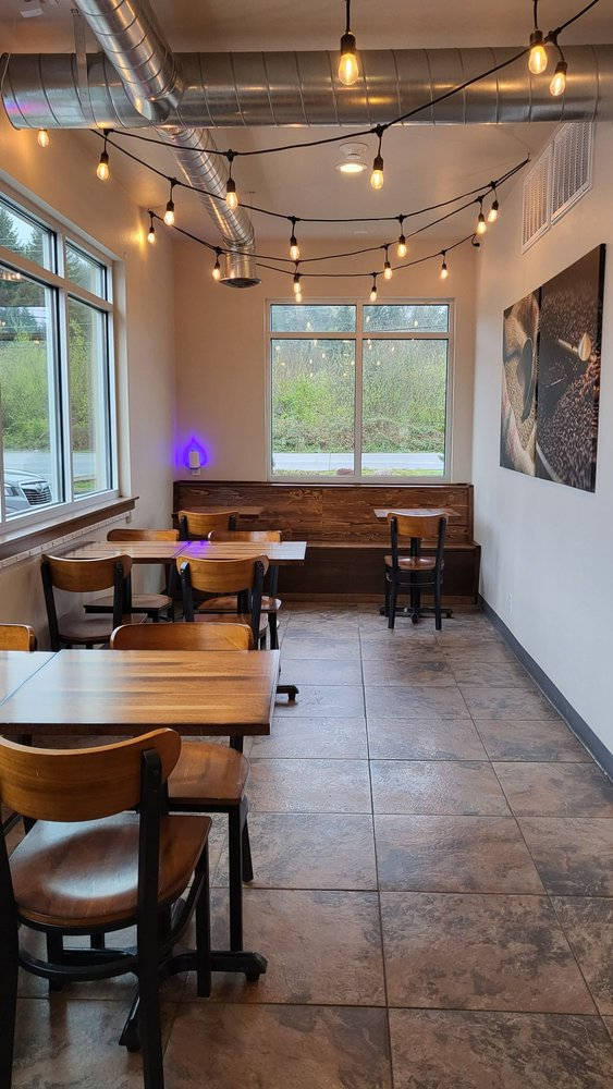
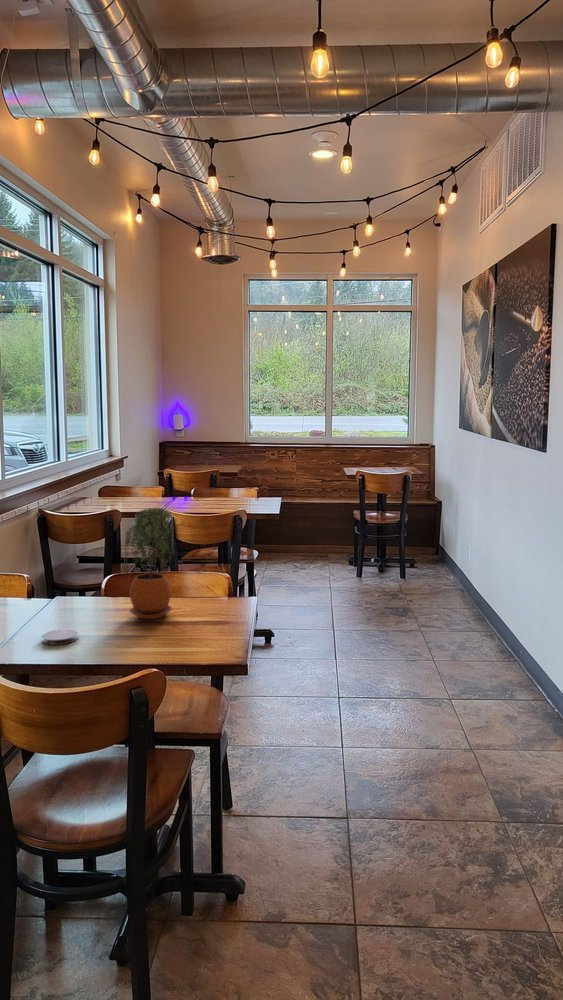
+ potted plant (149, 562)
+ coaster (60, 636)
